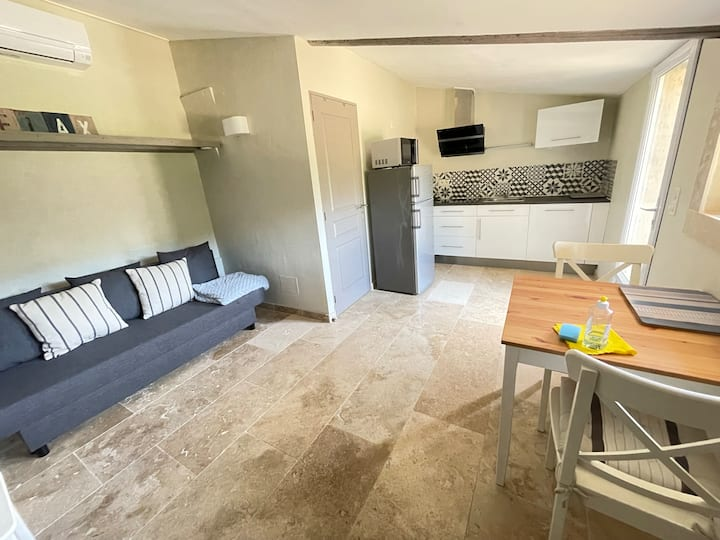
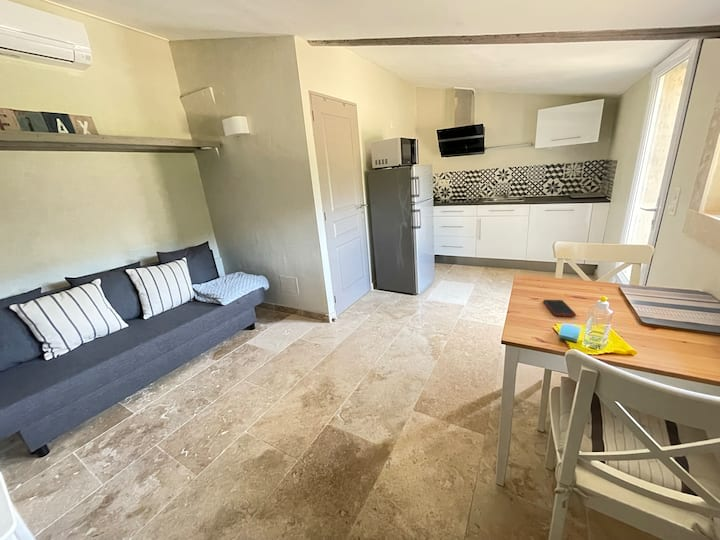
+ cell phone (558, 307)
